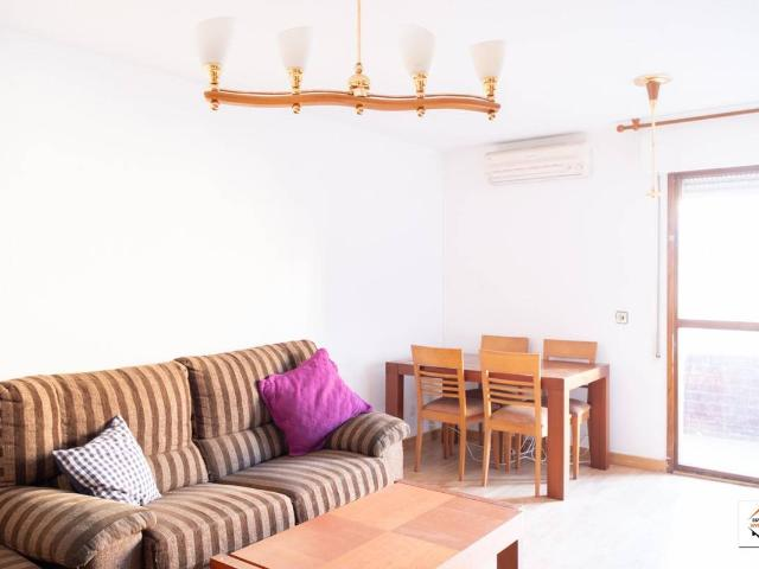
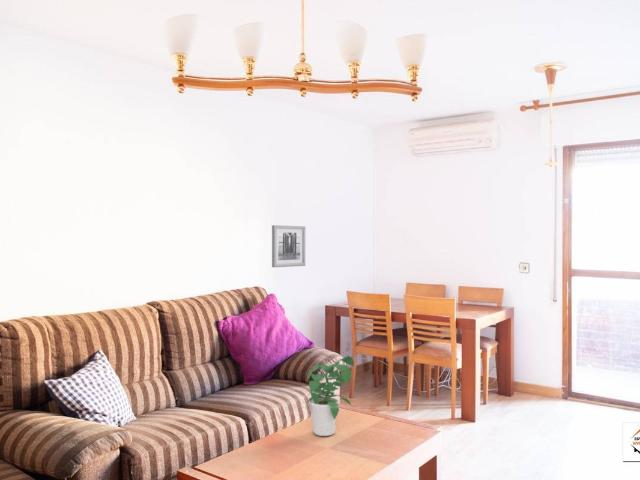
+ wall art (289, 246)
+ potted plant (330, 395)
